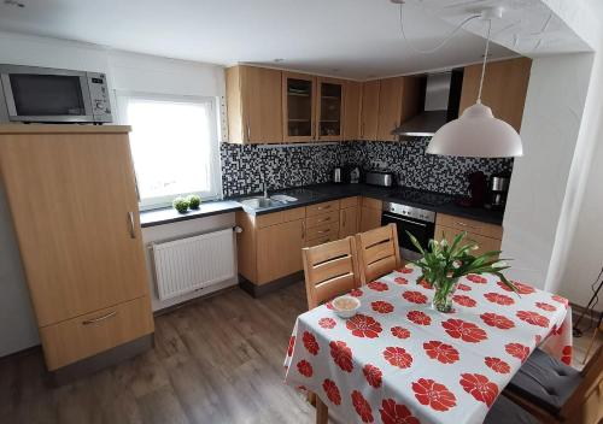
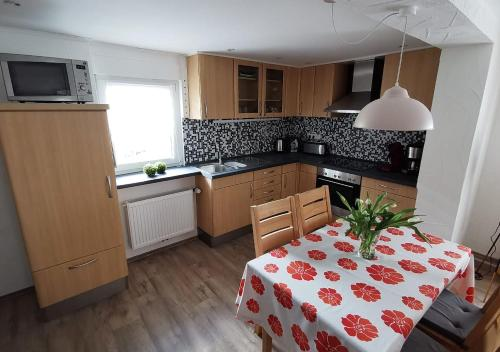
- legume (346, 306)
